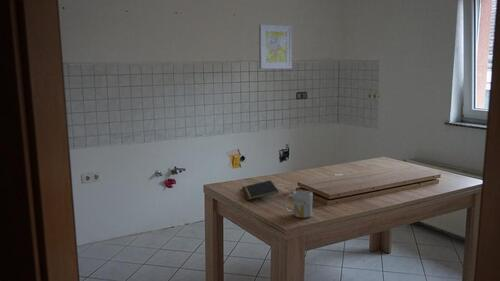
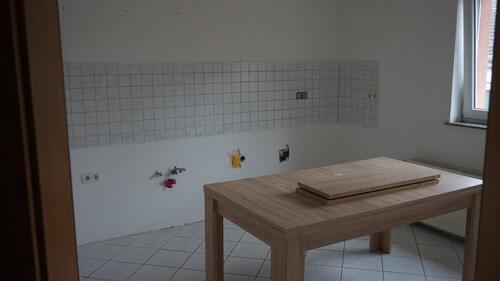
- mug (299, 204)
- notepad (259, 189)
- wall art (275, 47)
